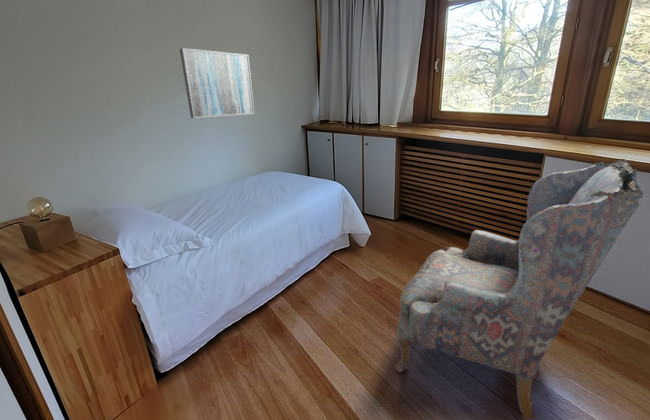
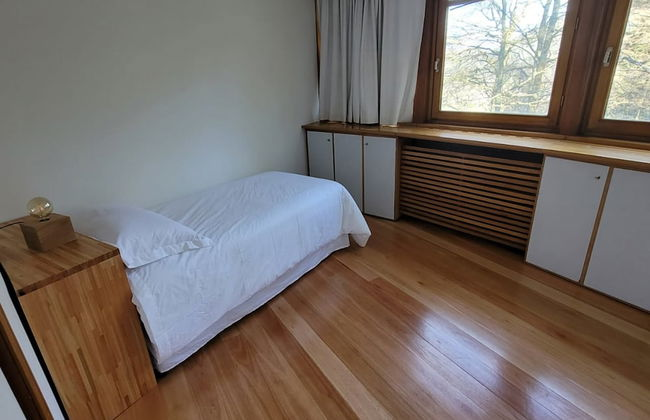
- armchair (494, 269)
- wall art (221, 84)
